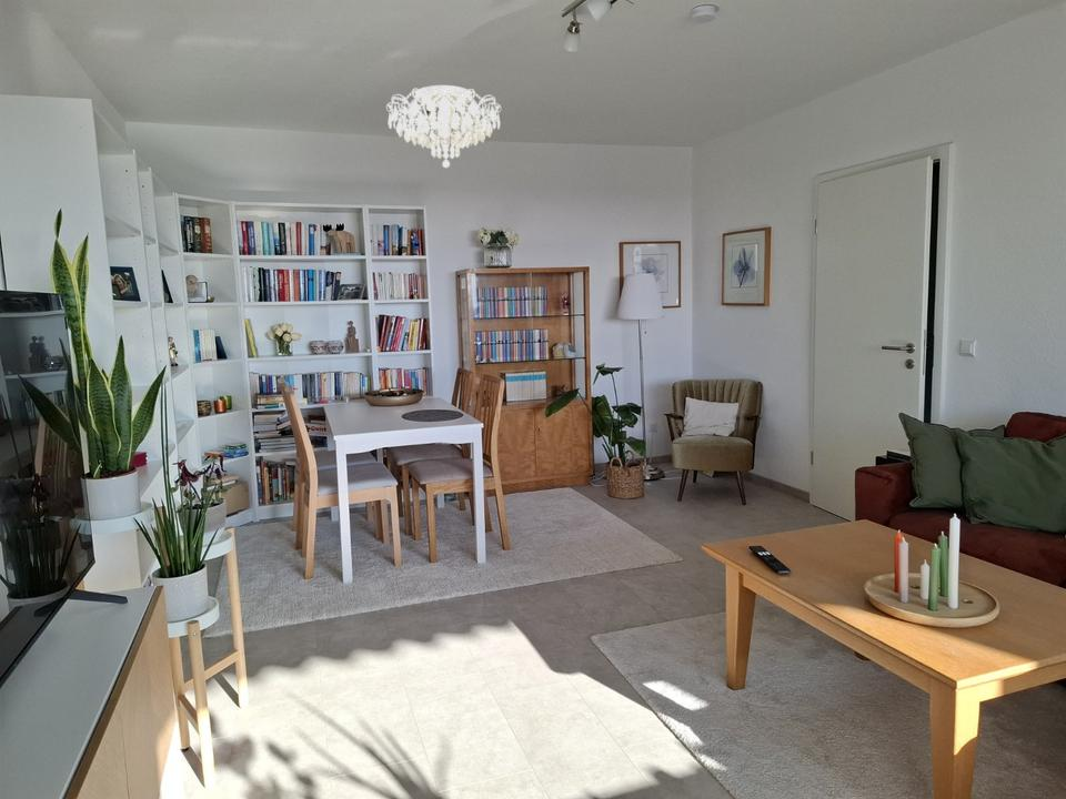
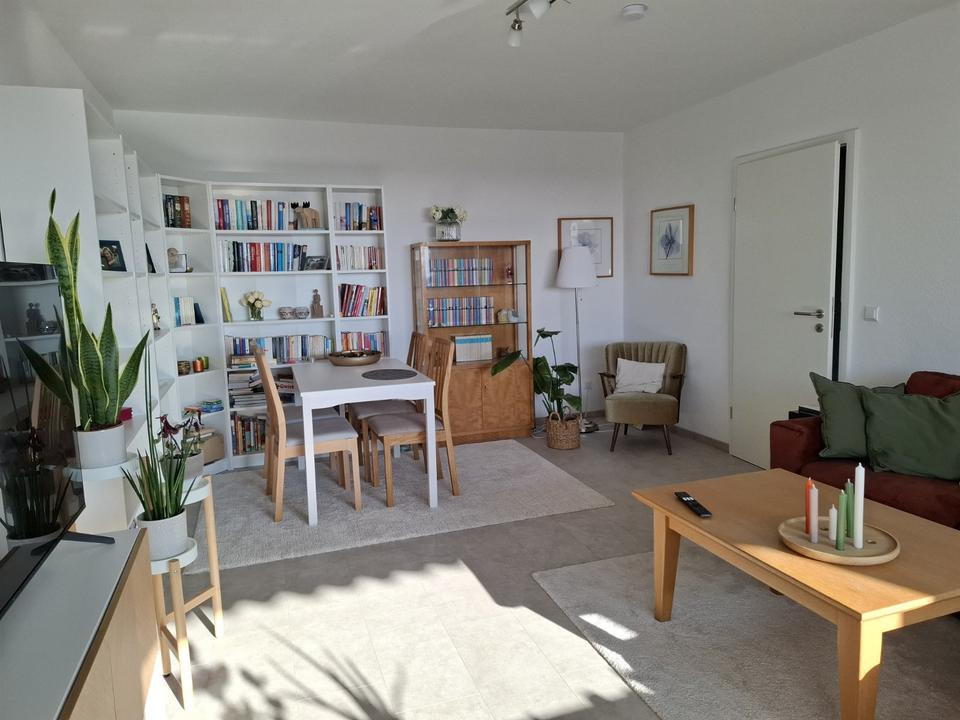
- ceiling light (444, 131)
